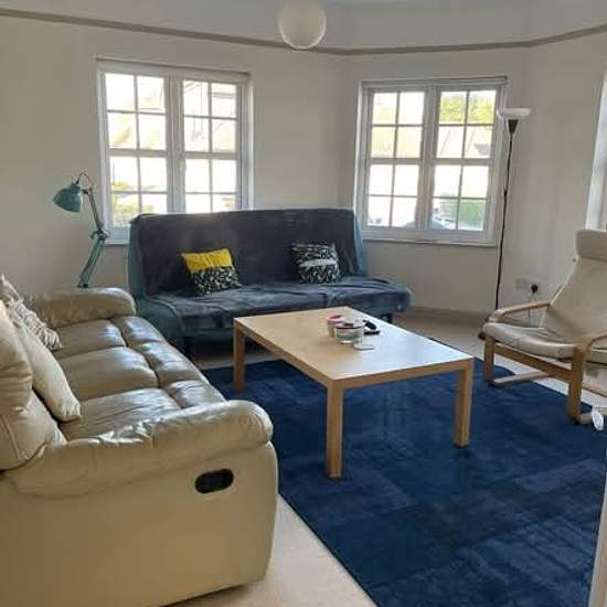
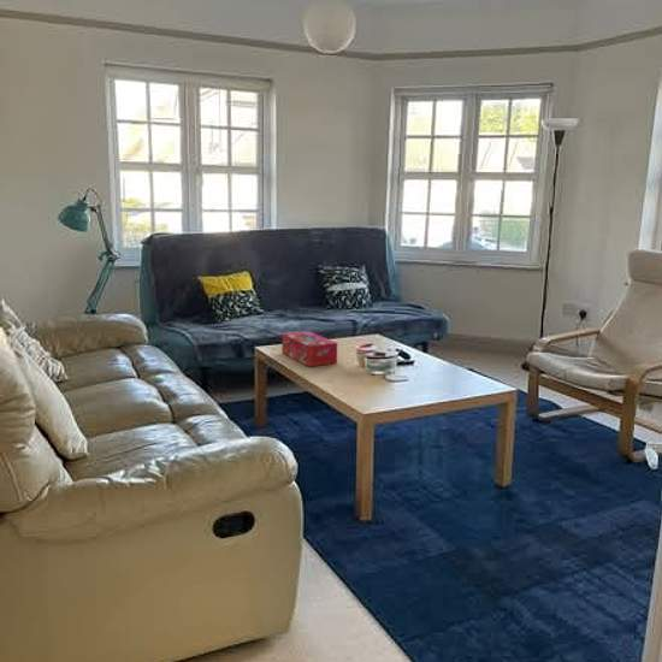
+ tissue box (308, 348)
